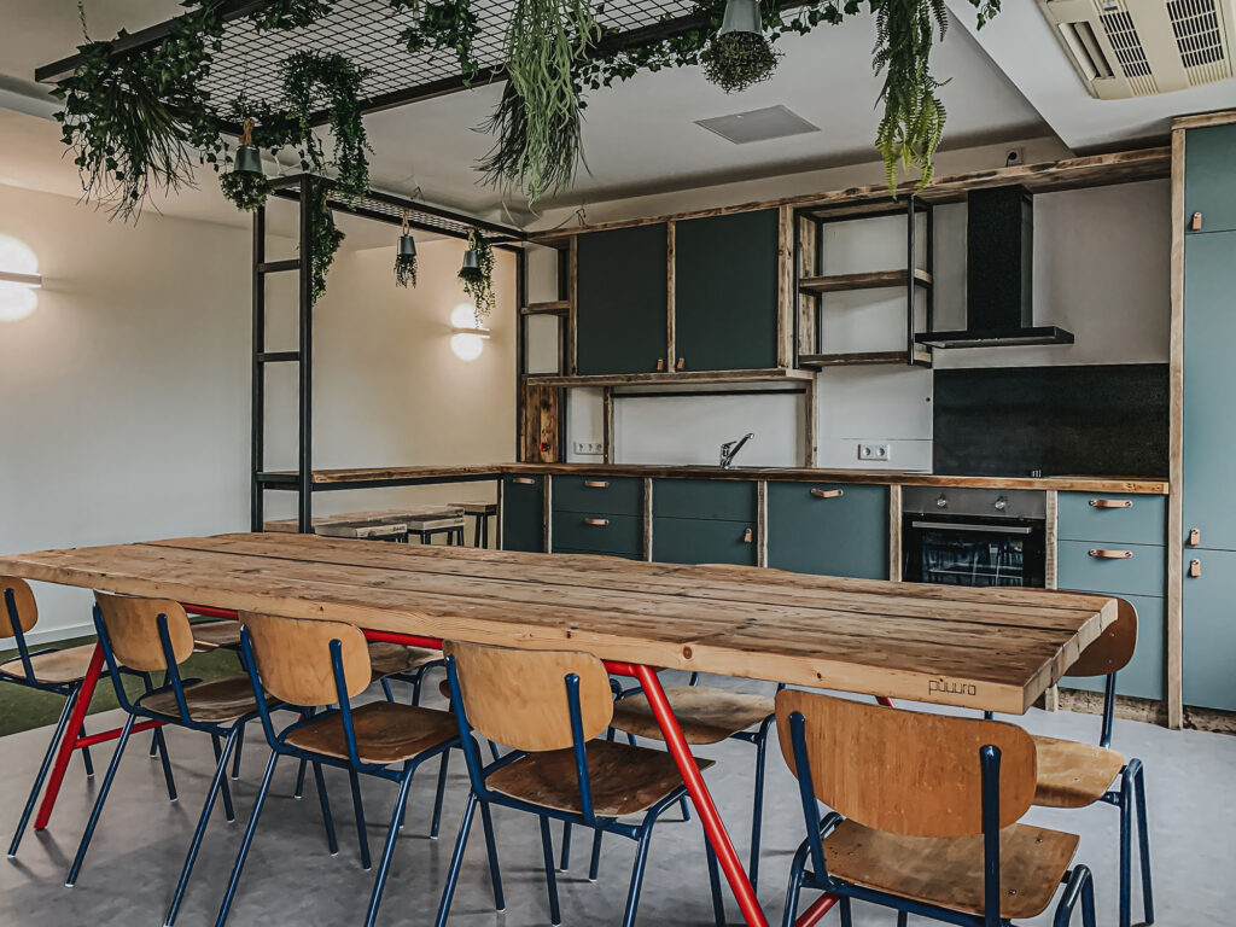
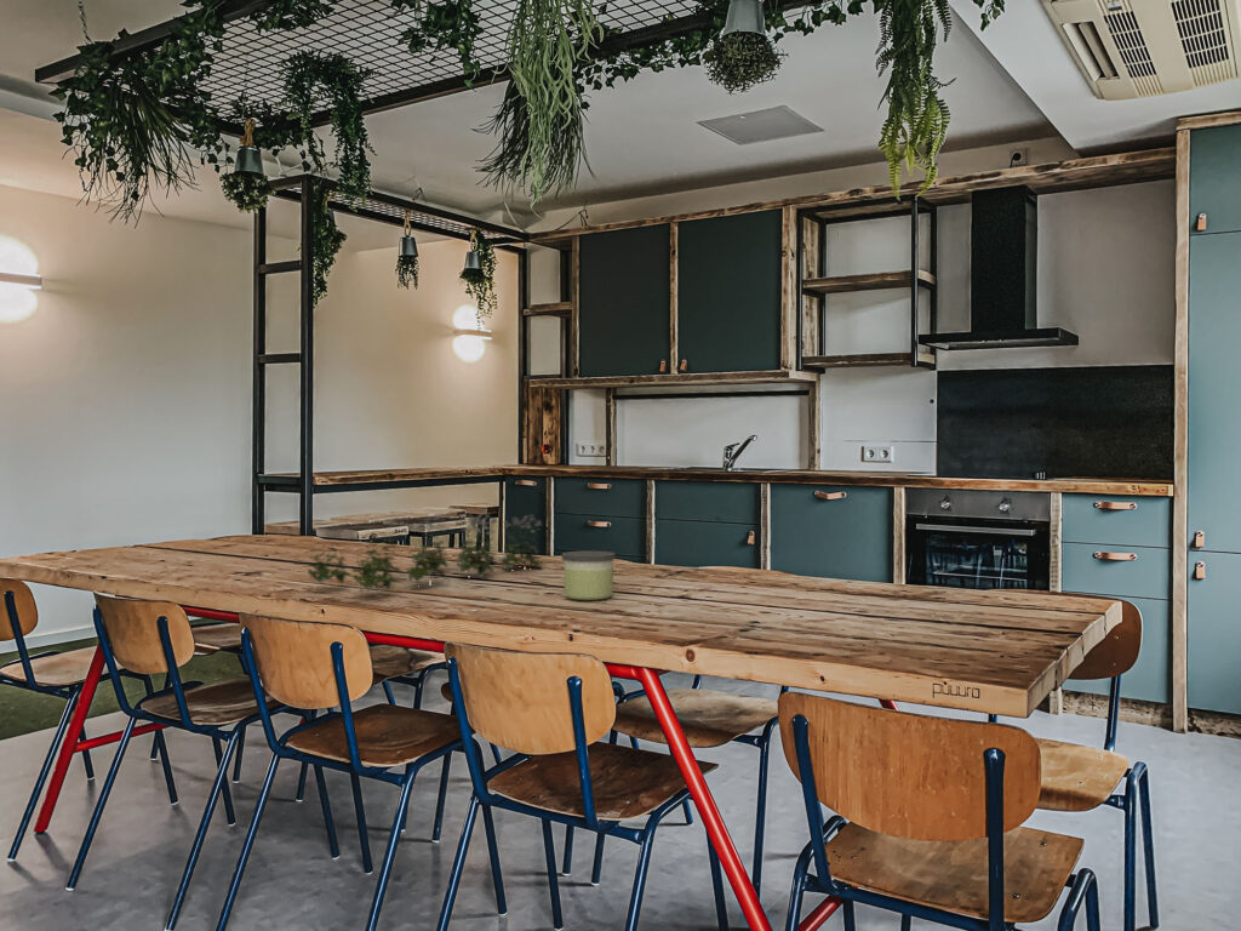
+ candle (588, 575)
+ plant (444, 547)
